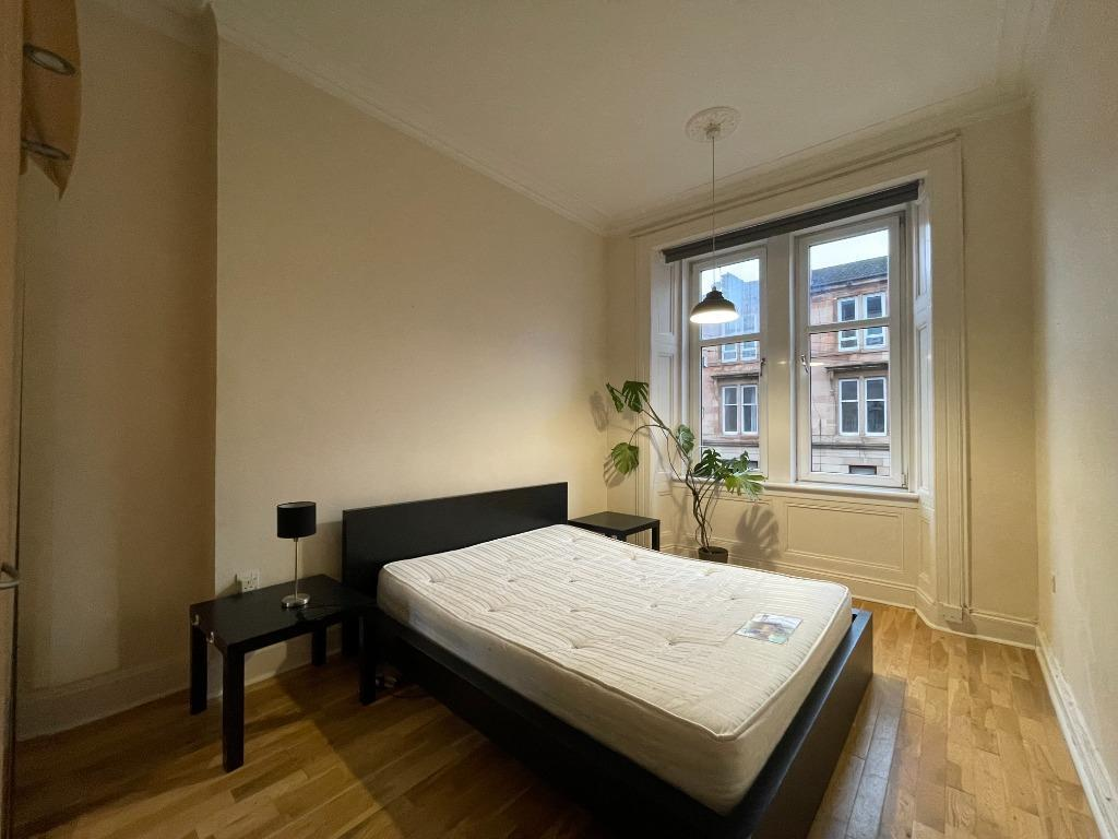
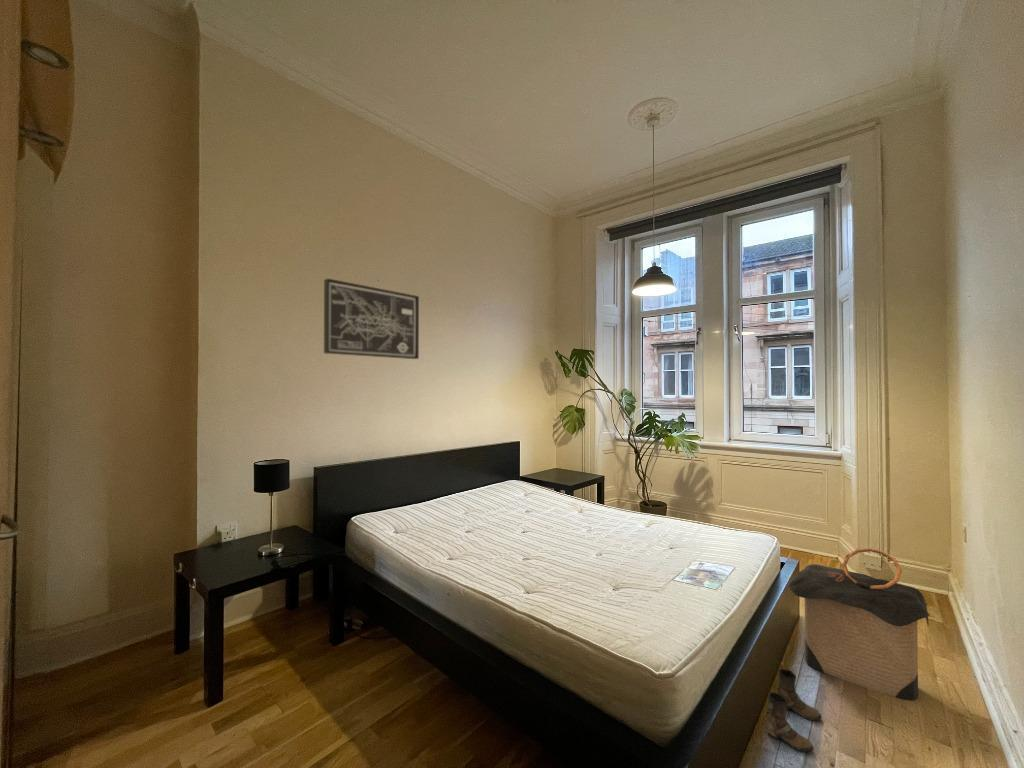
+ boots (794, 707)
+ wall art (375, 322)
+ laundry hamper (854, 612)
